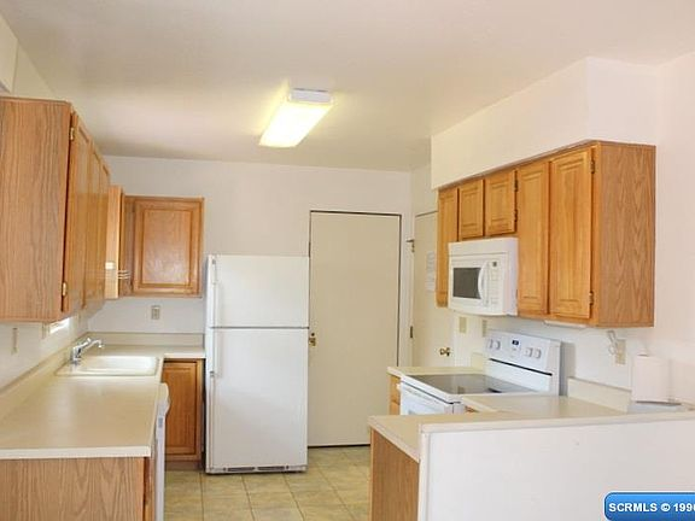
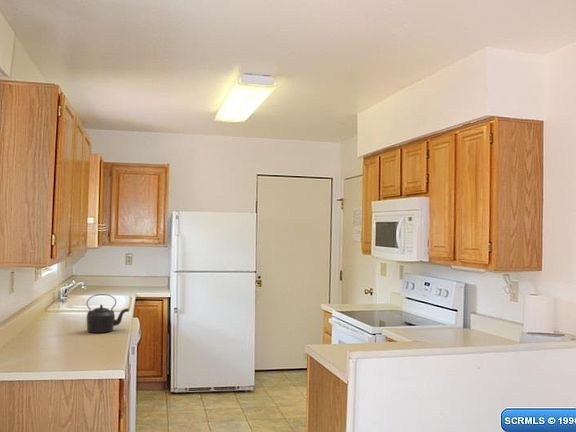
+ kettle (108, 312)
